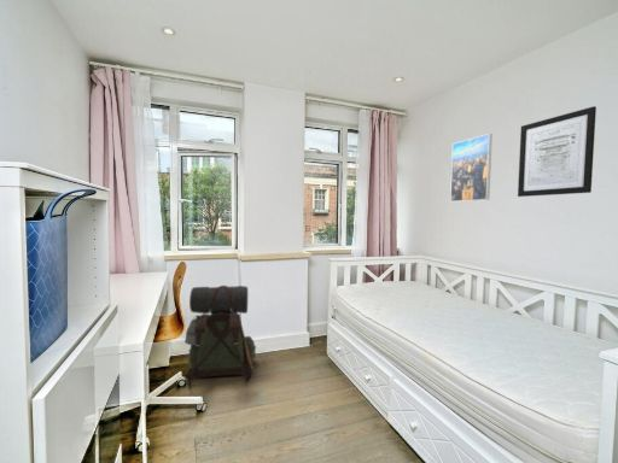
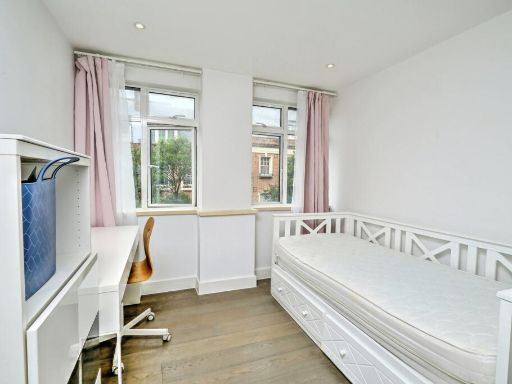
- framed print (470, 170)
- wall art (553, 156)
- backpack (221, 330)
